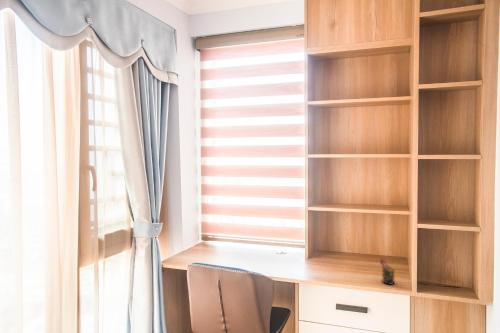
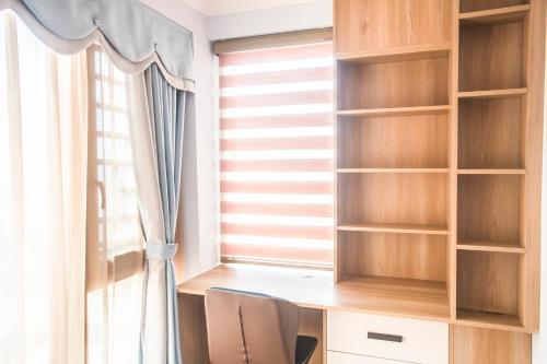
- pen holder (387, 271)
